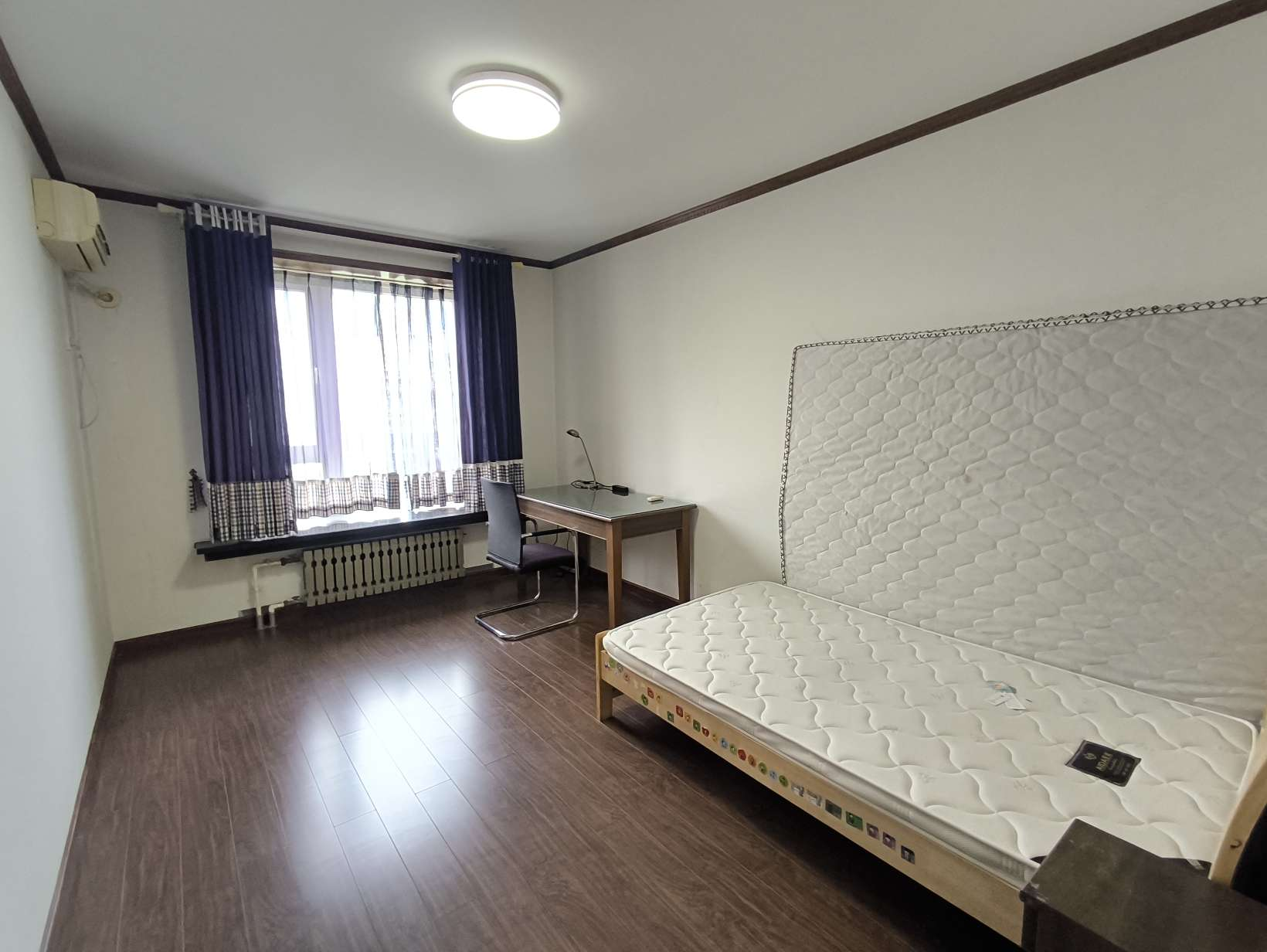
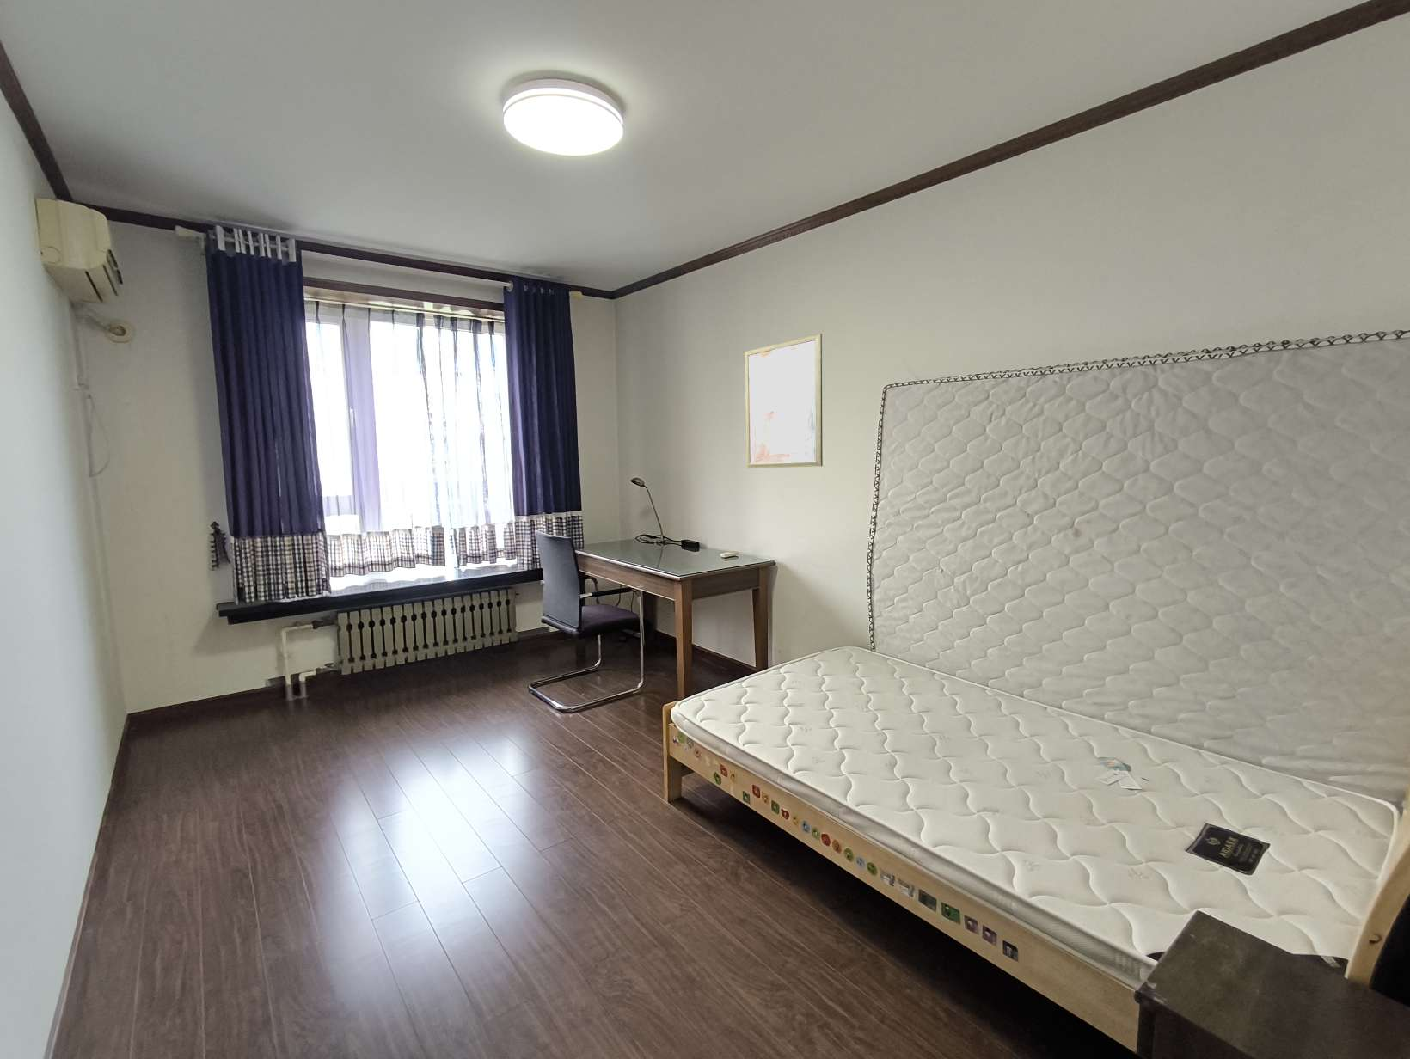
+ wall art (780, 405)
